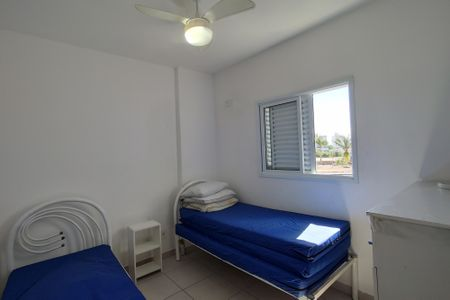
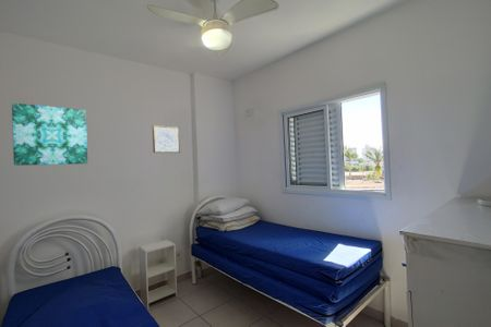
+ wall art (52, 135)
+ wall art (166, 140)
